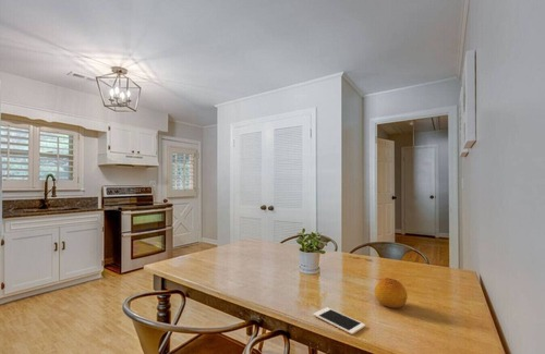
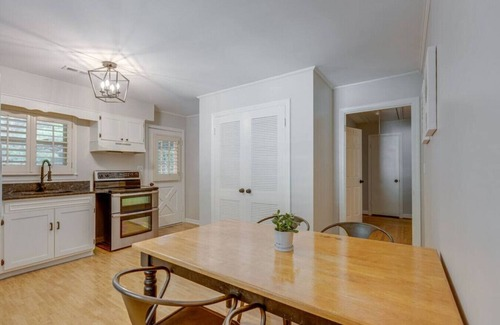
- fruit (390, 291)
- cell phone (338, 319)
